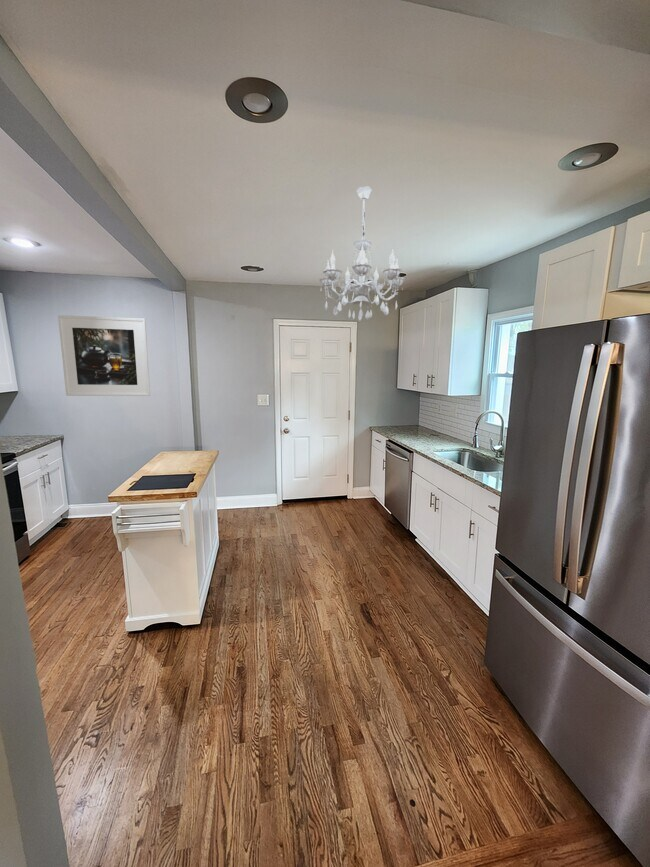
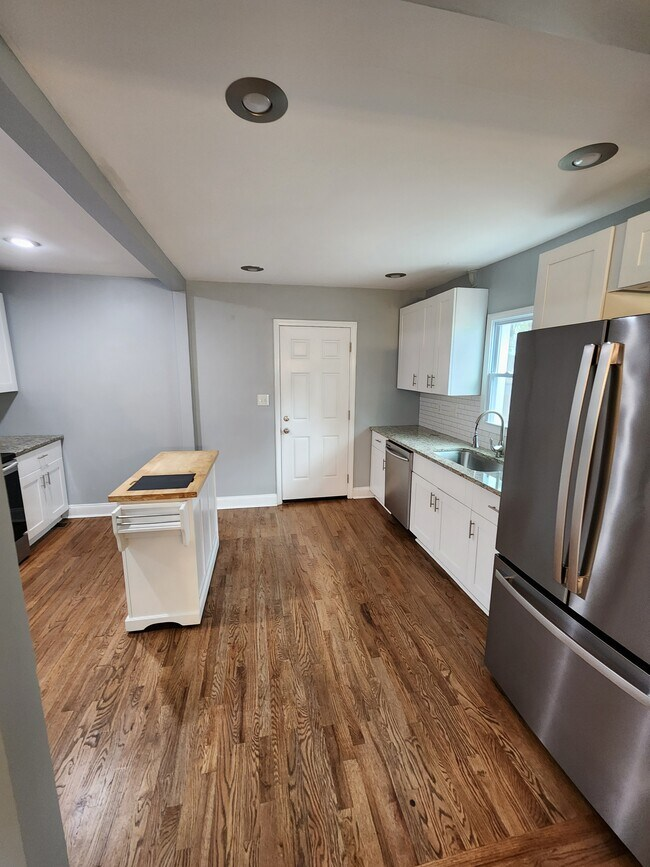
- chandelier (362, 256)
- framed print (105, 357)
